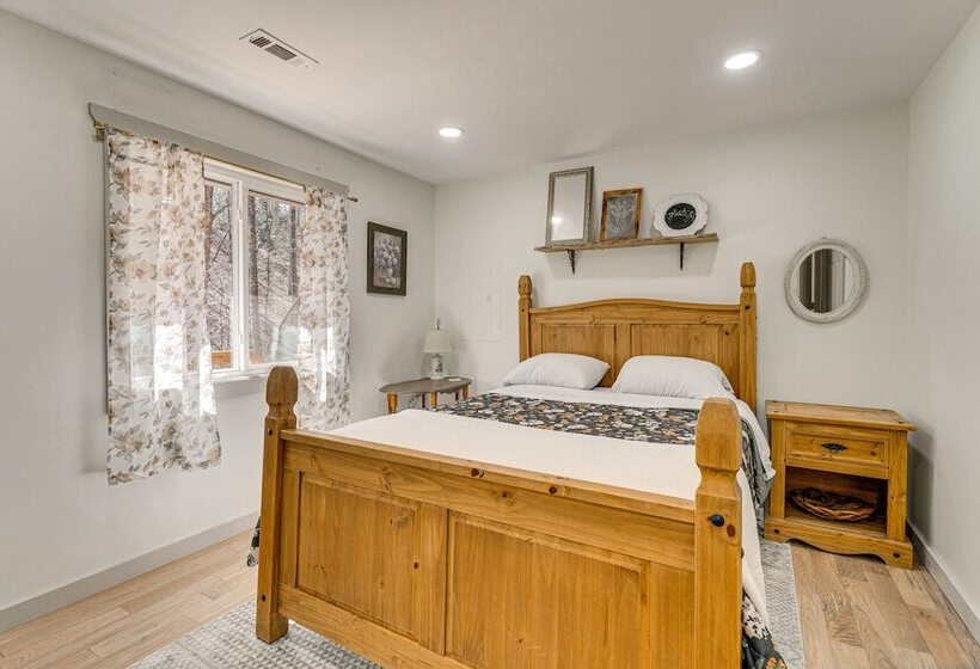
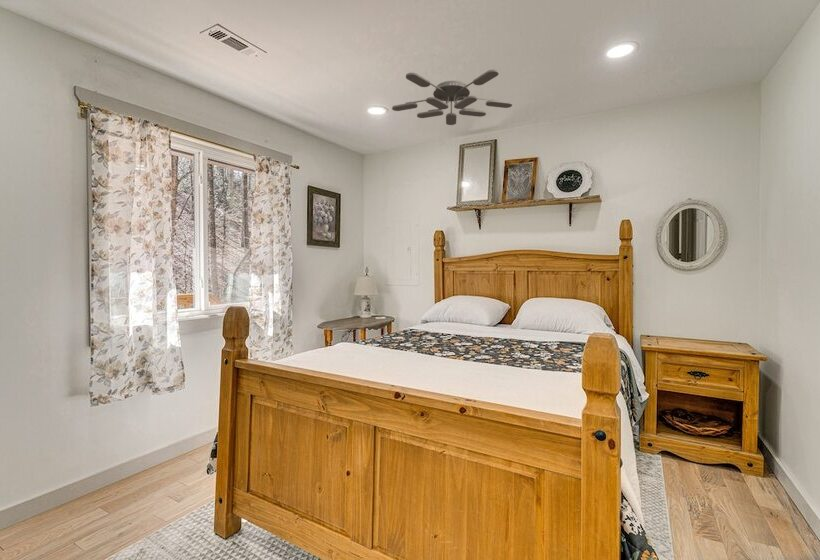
+ ceiling fan (451, 102)
